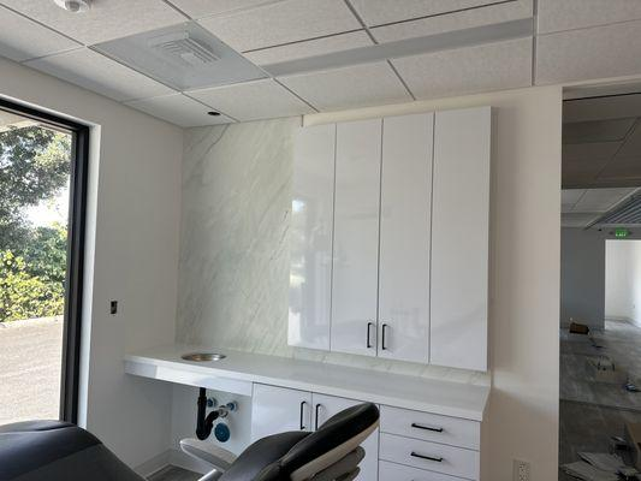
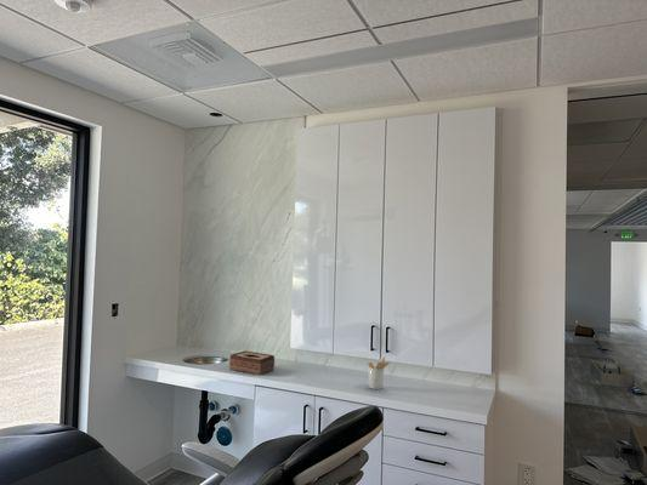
+ tissue box (251, 363)
+ utensil holder (378, 372)
